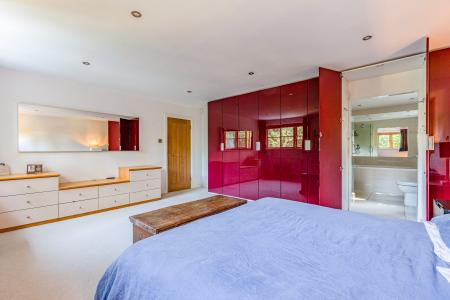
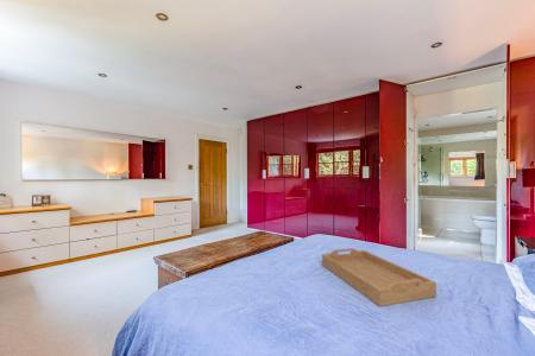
+ serving tray (370, 269)
